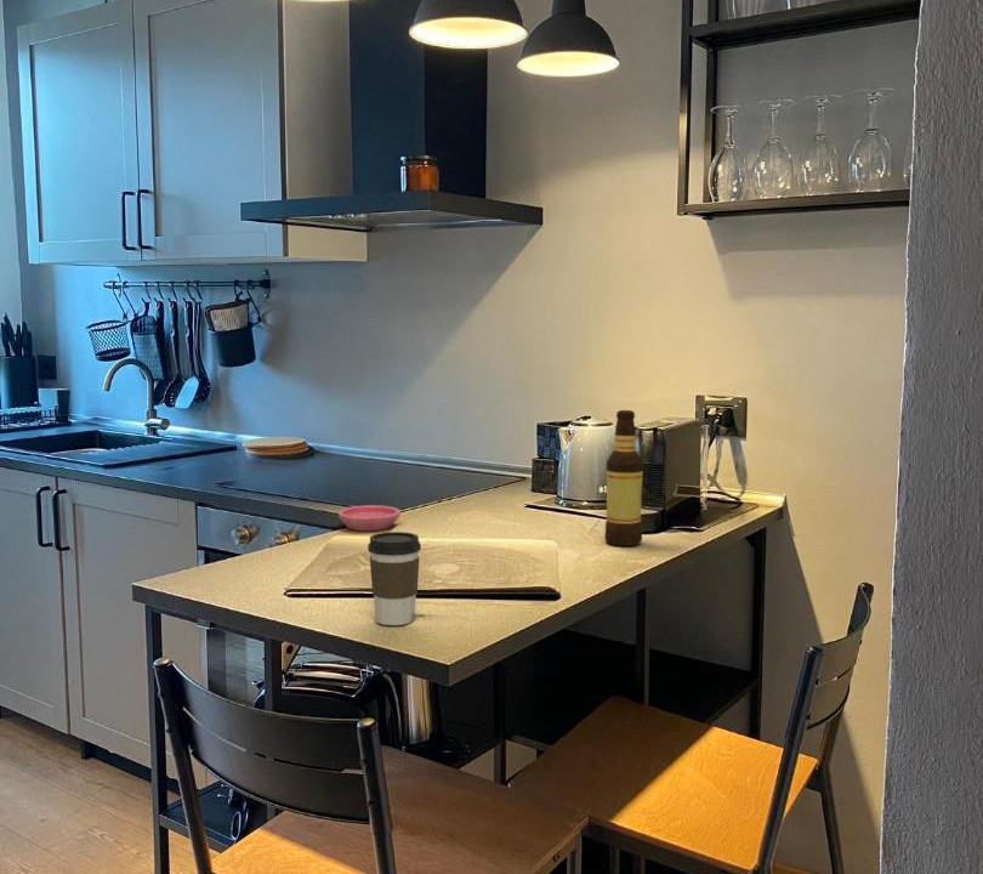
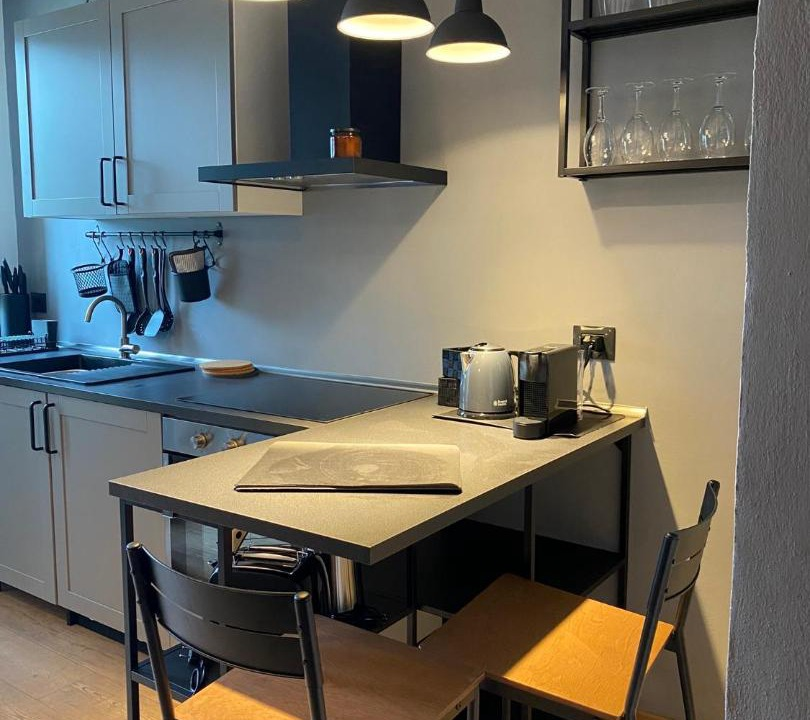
- bottle (624, 477)
- saucer (369, 518)
- coffee cup (394, 578)
